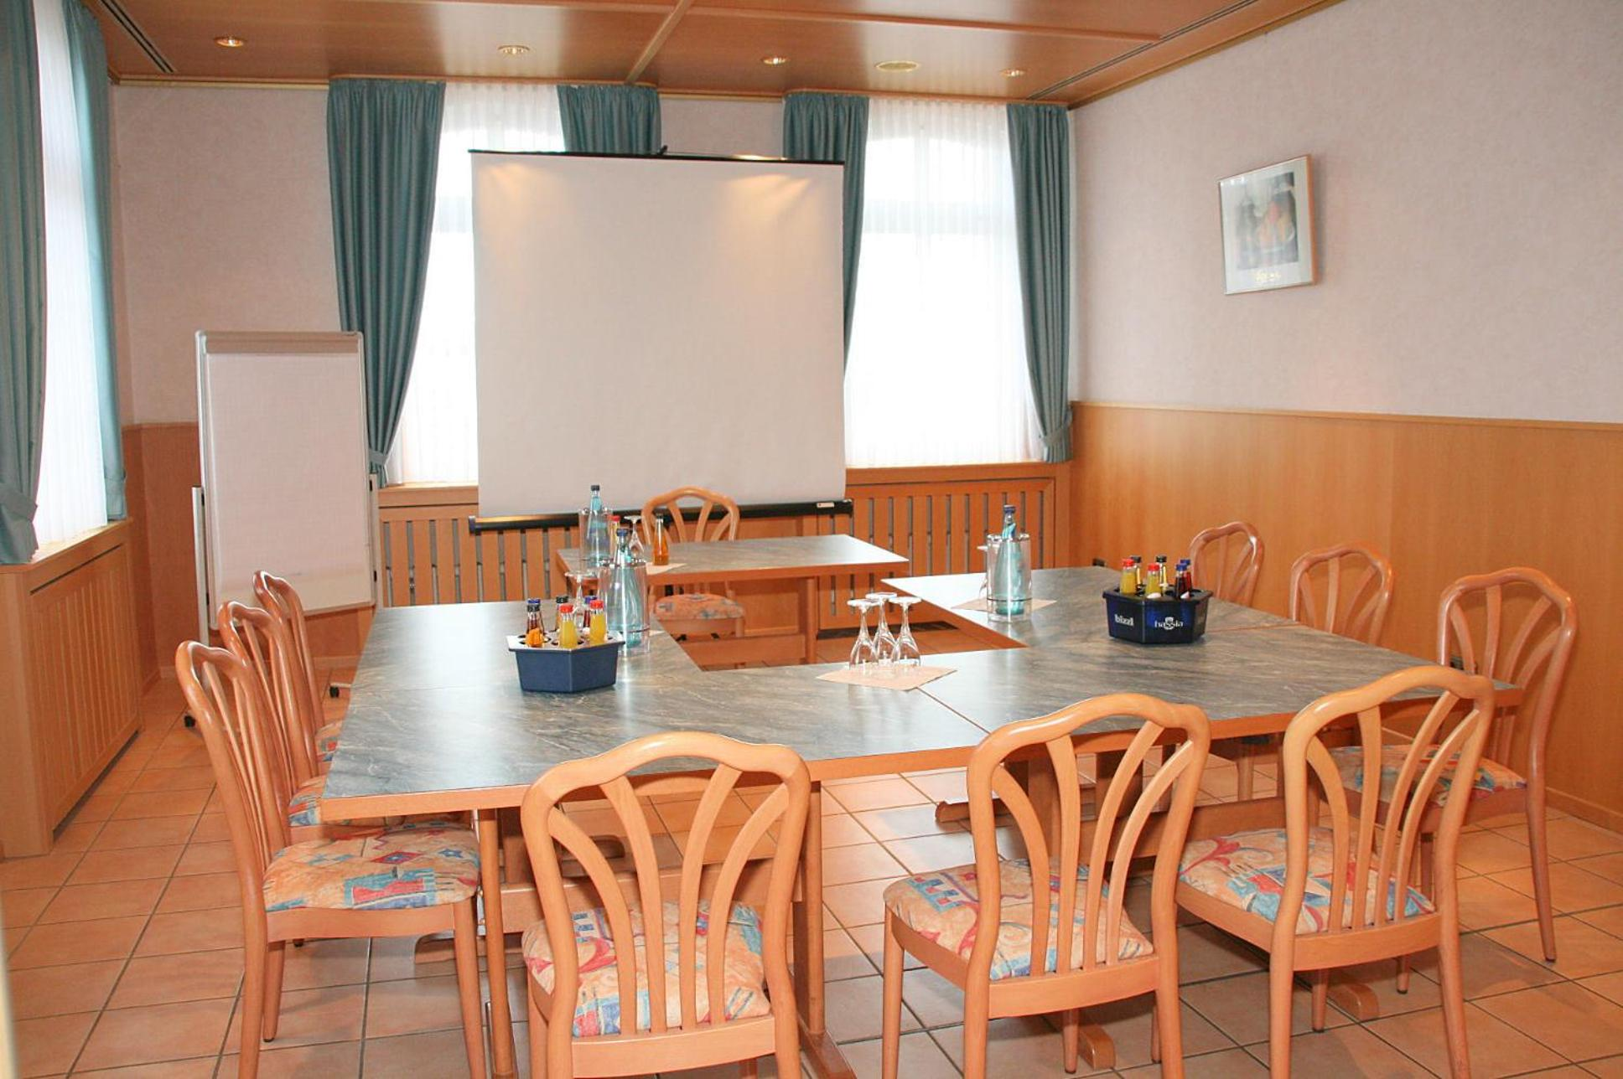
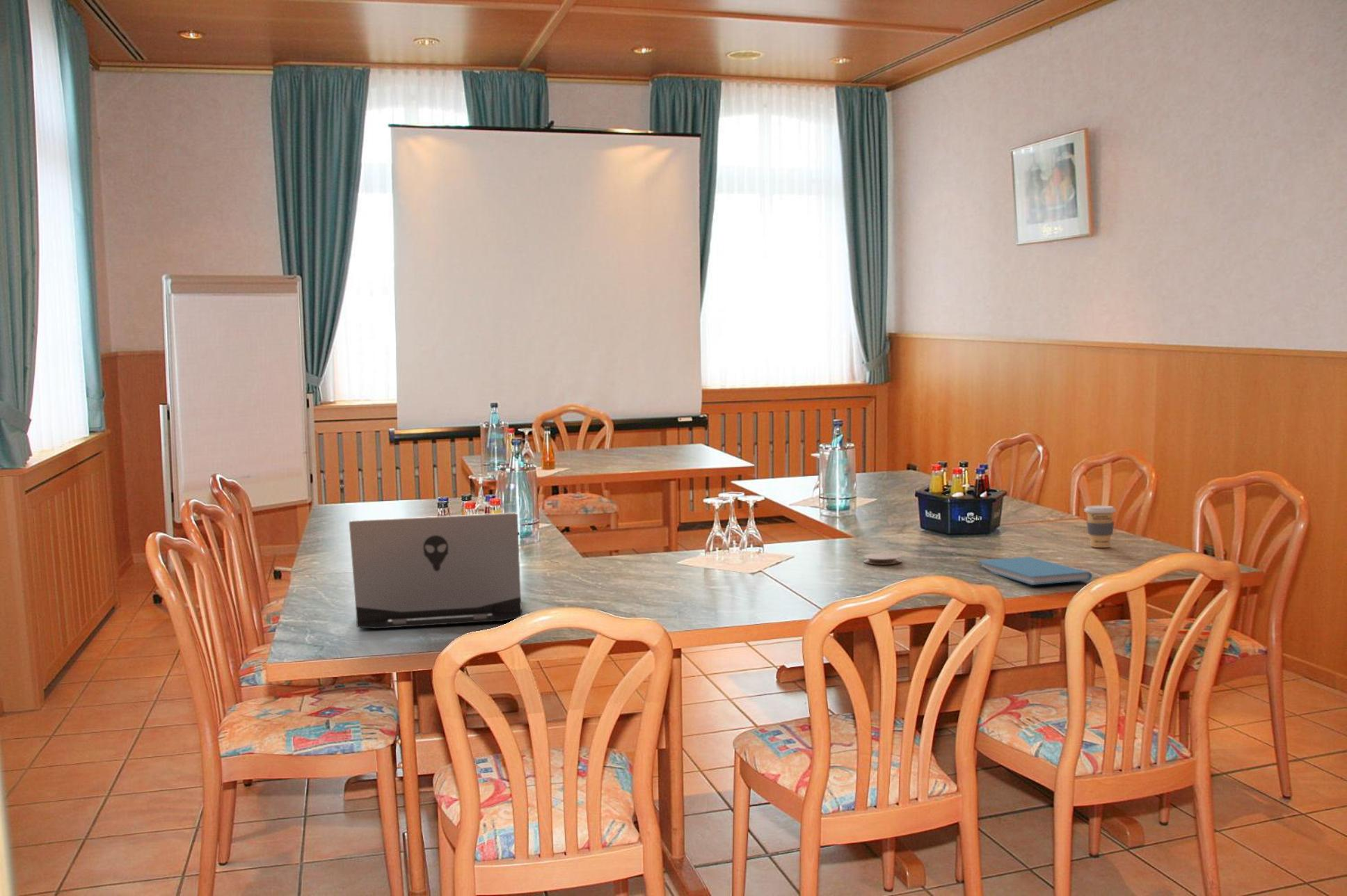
+ book (1032, 570)
+ laptop (440, 563)
+ coffee cup (1100, 526)
+ coaster (882, 559)
